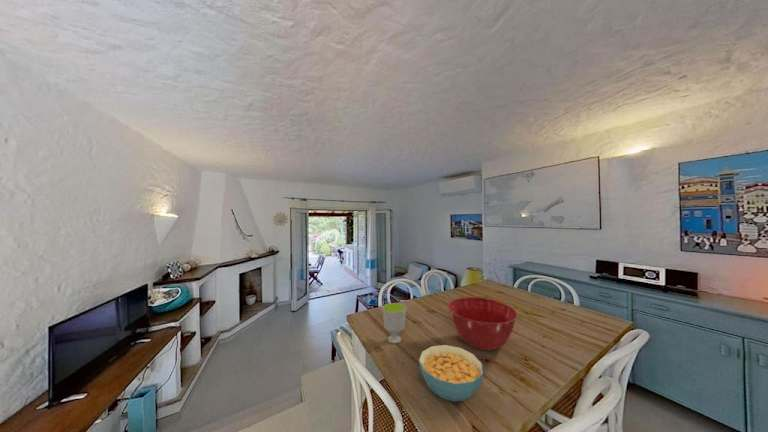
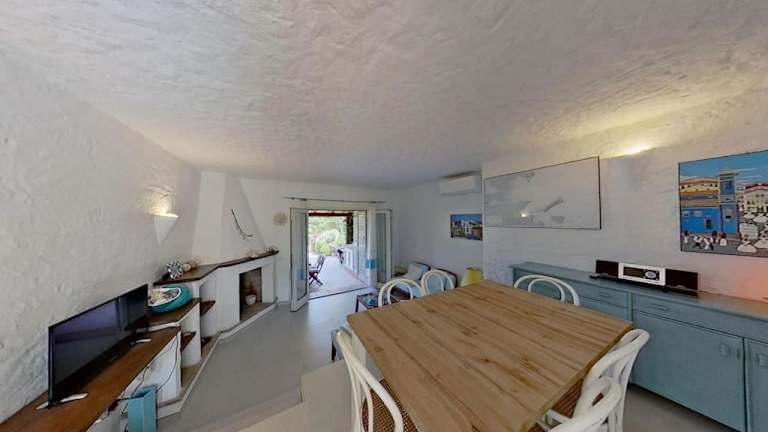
- cereal bowl (450, 377)
- mixing bowl (481, 325)
- cup (394, 323)
